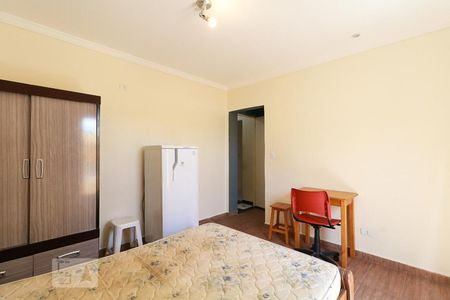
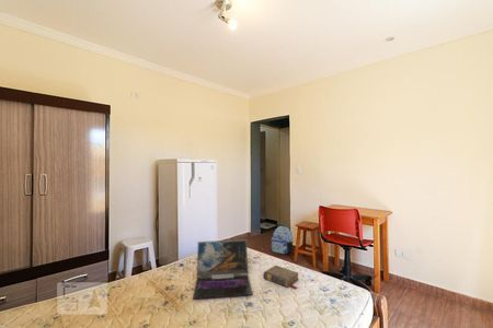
+ backpack (282, 238)
+ book (284, 277)
+ laptop (222, 266)
